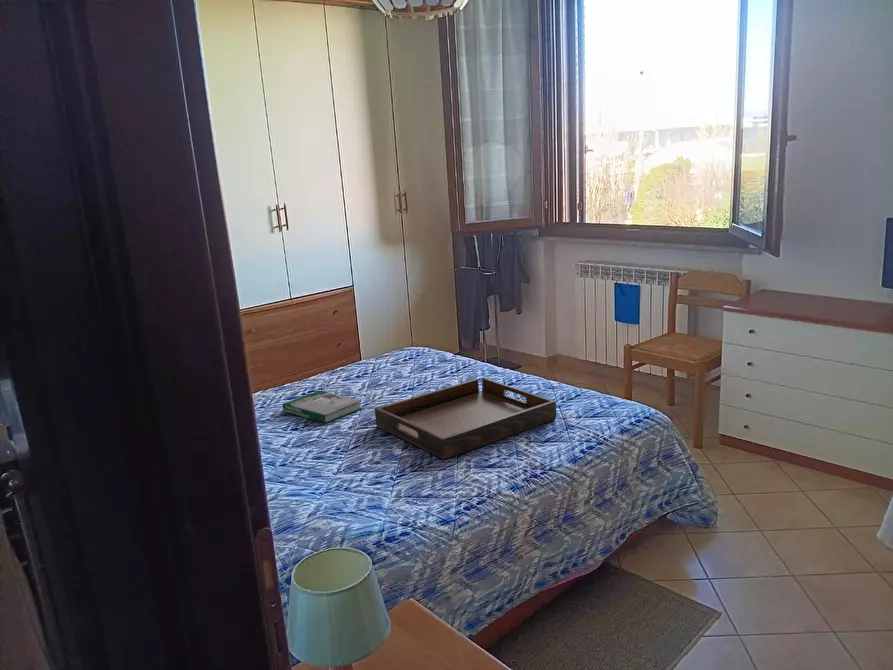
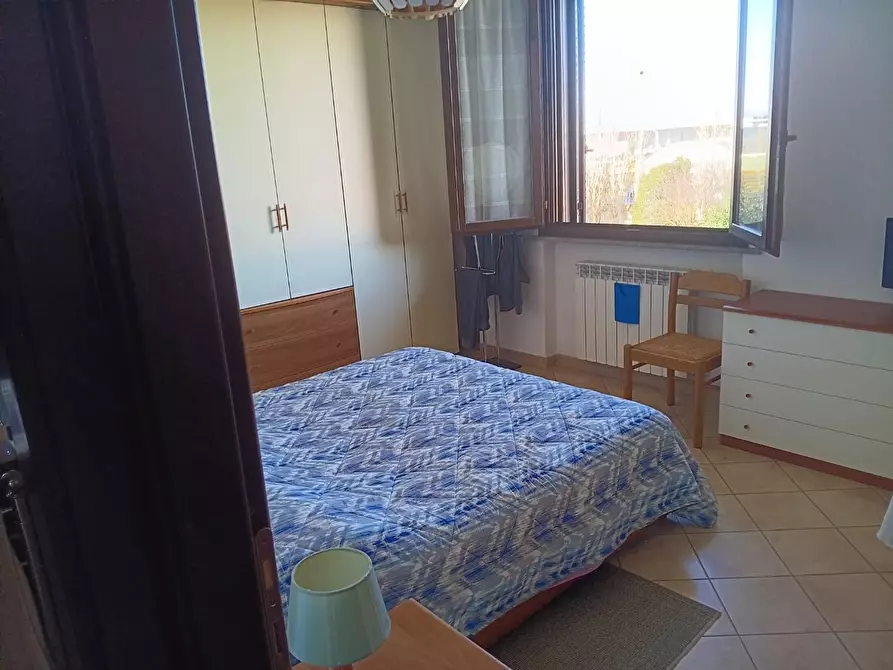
- serving tray (465, 413)
- book (322, 406)
